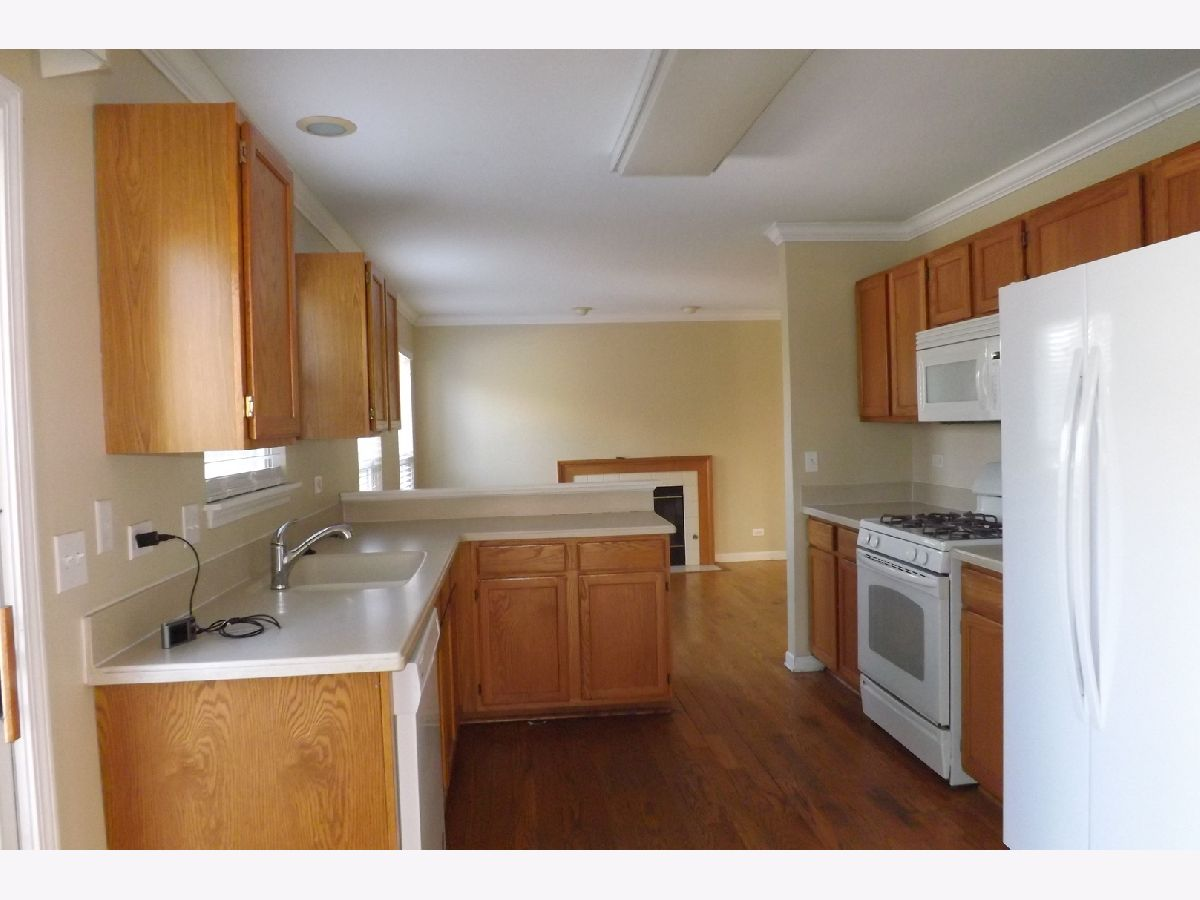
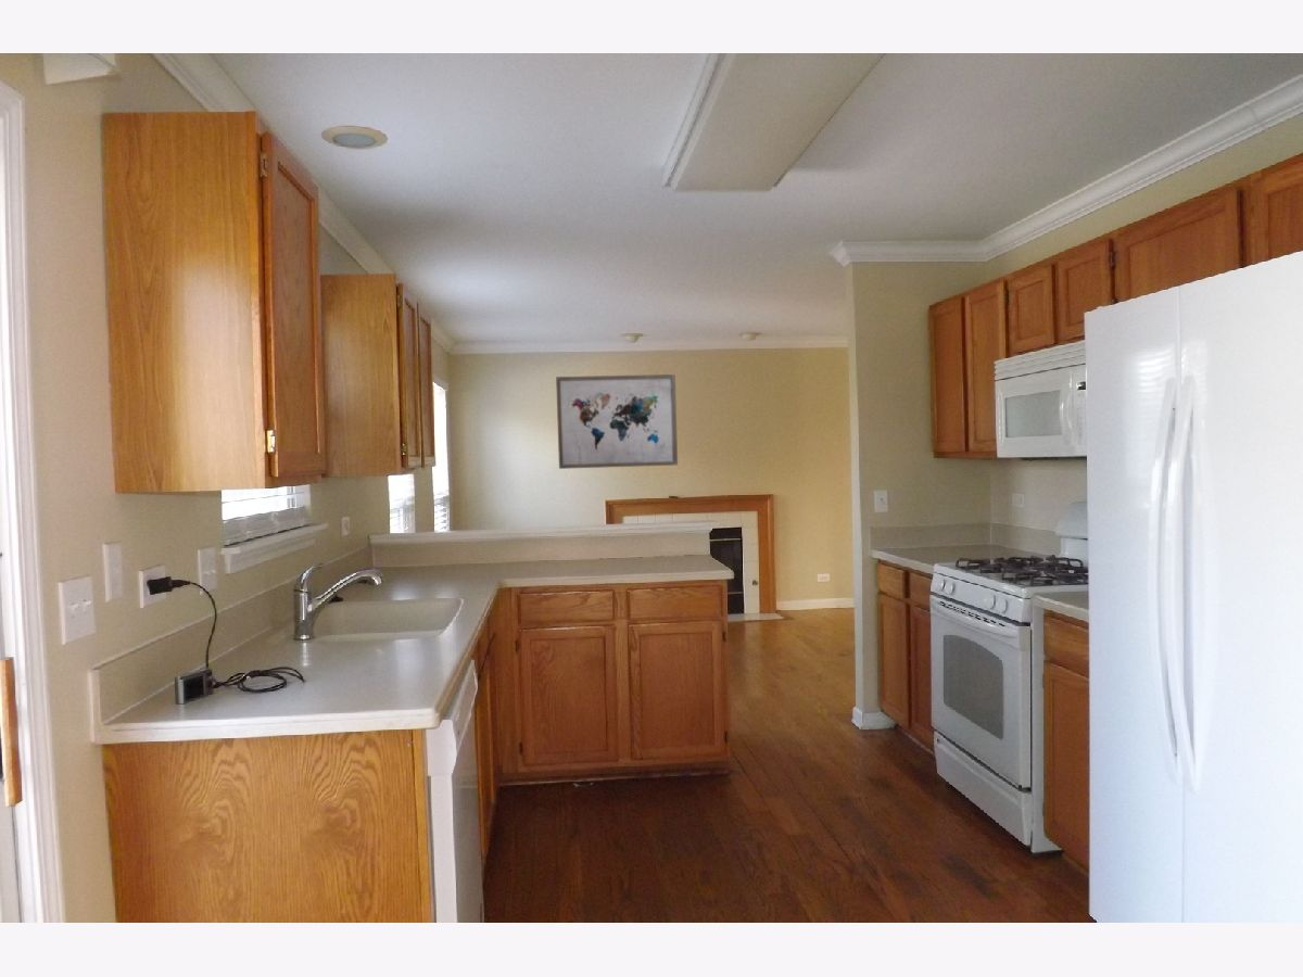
+ wall art (617, 421)
